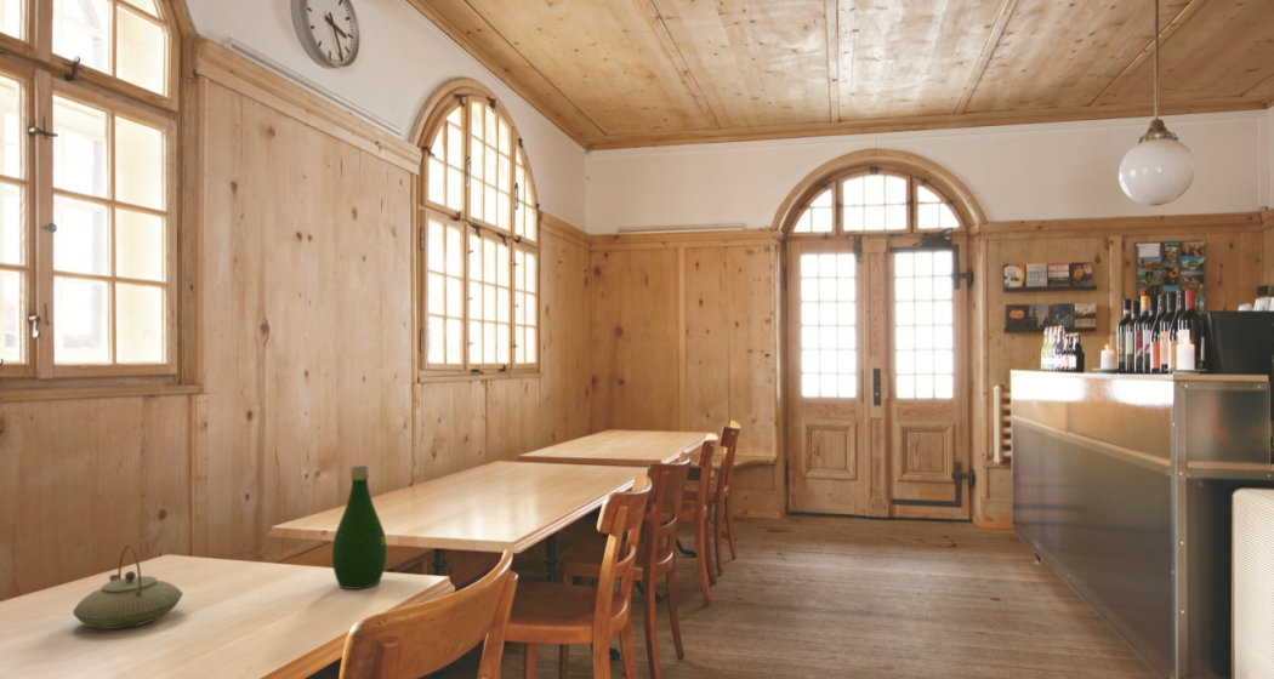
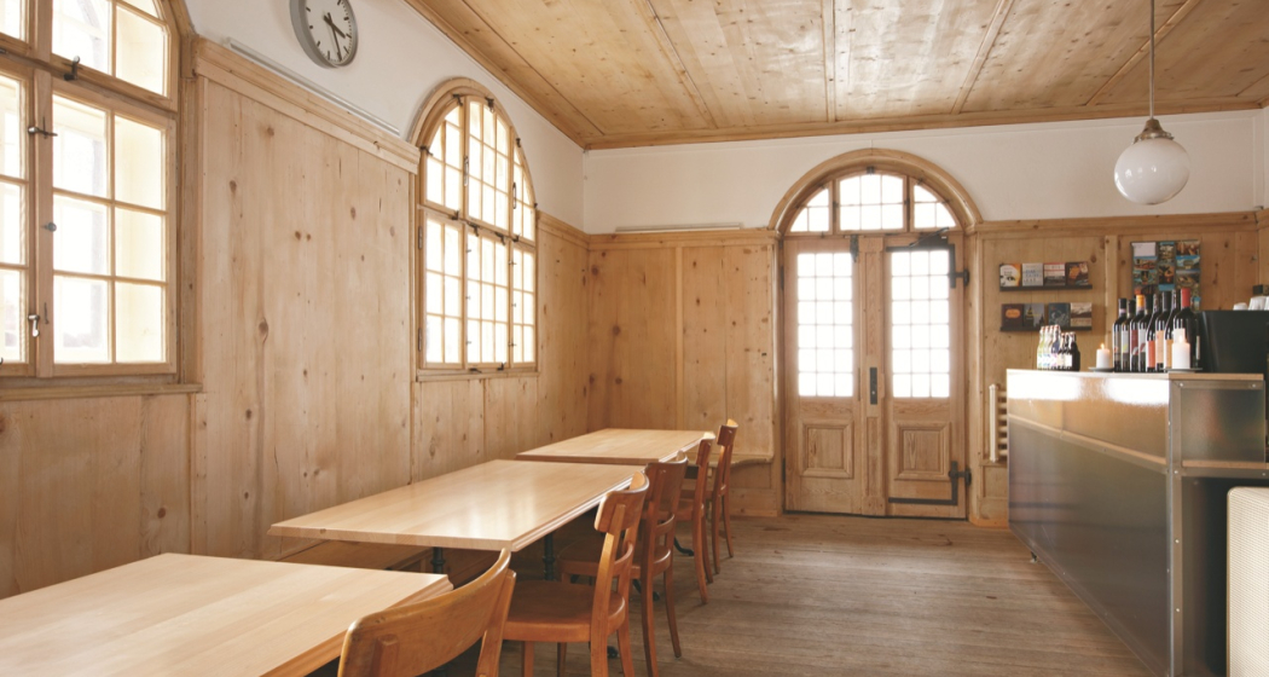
- bottle (359, 525)
- teapot (127, 581)
